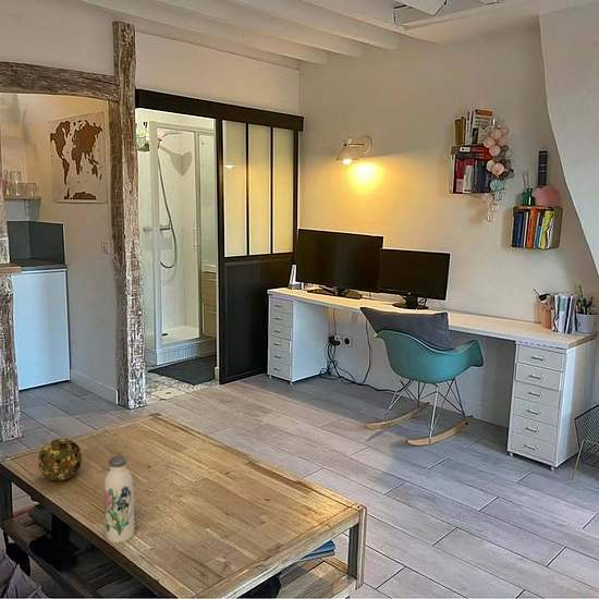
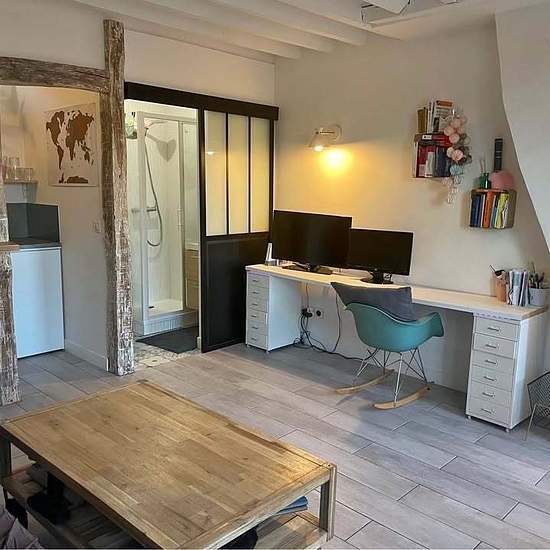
- water bottle (119, 497)
- decorative ball (60, 459)
